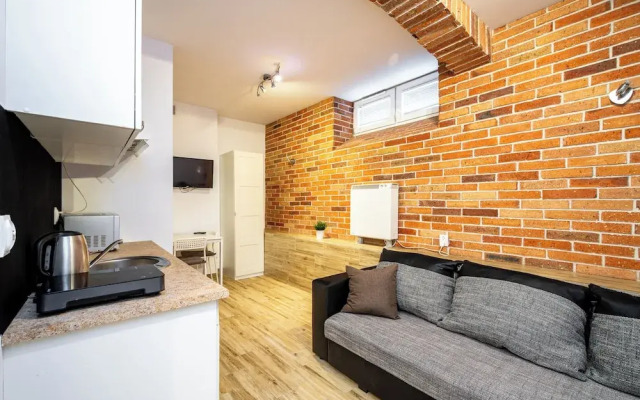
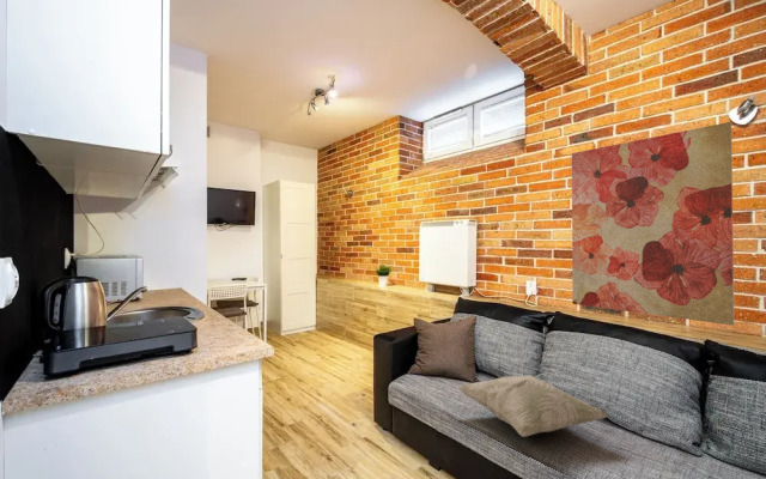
+ decorative pillow (527, 401)
+ wall art (640, 226)
